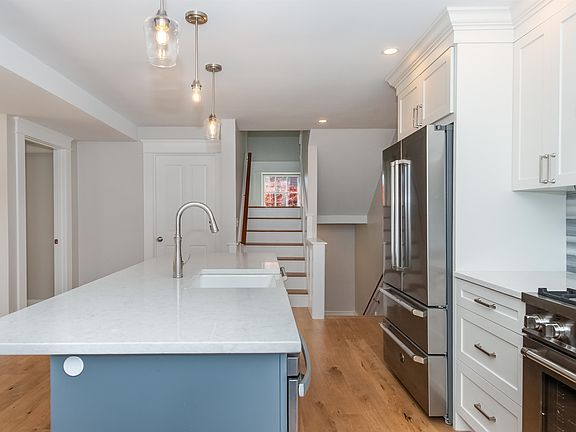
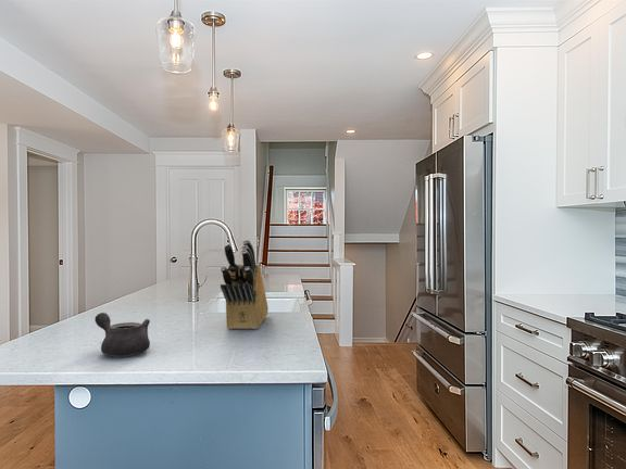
+ knife block (246, 281)
+ teapot (121, 332)
